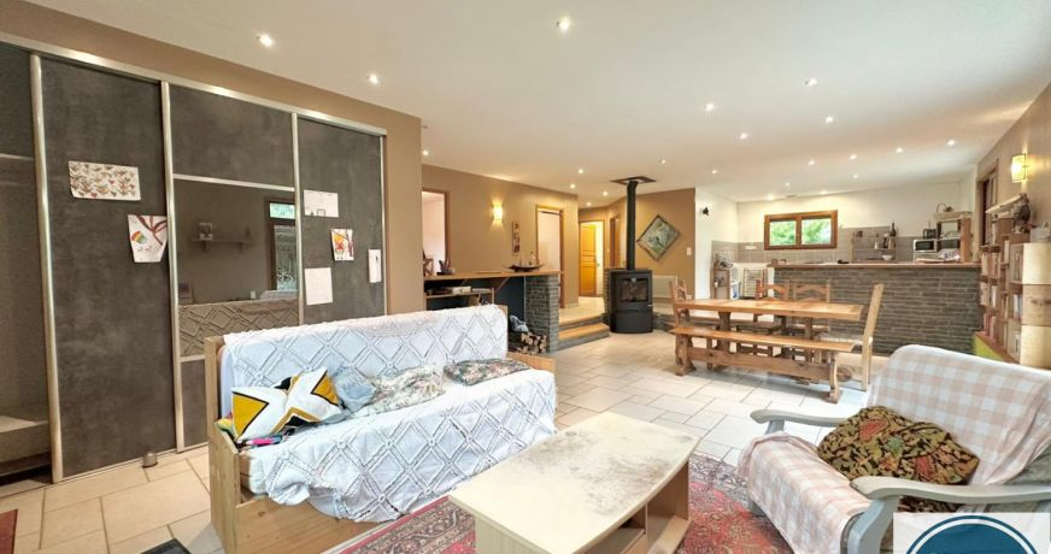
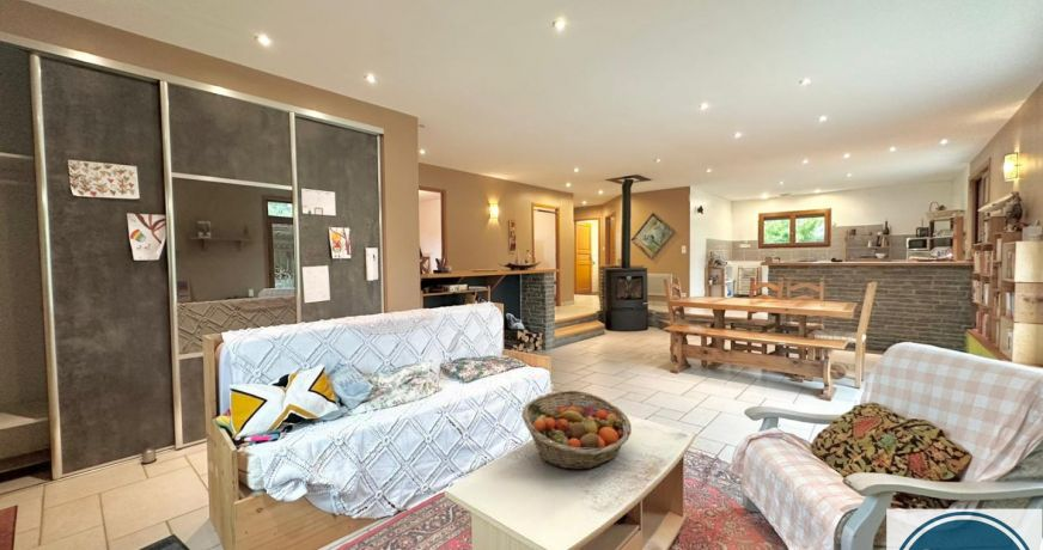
+ fruit basket (577, 427)
